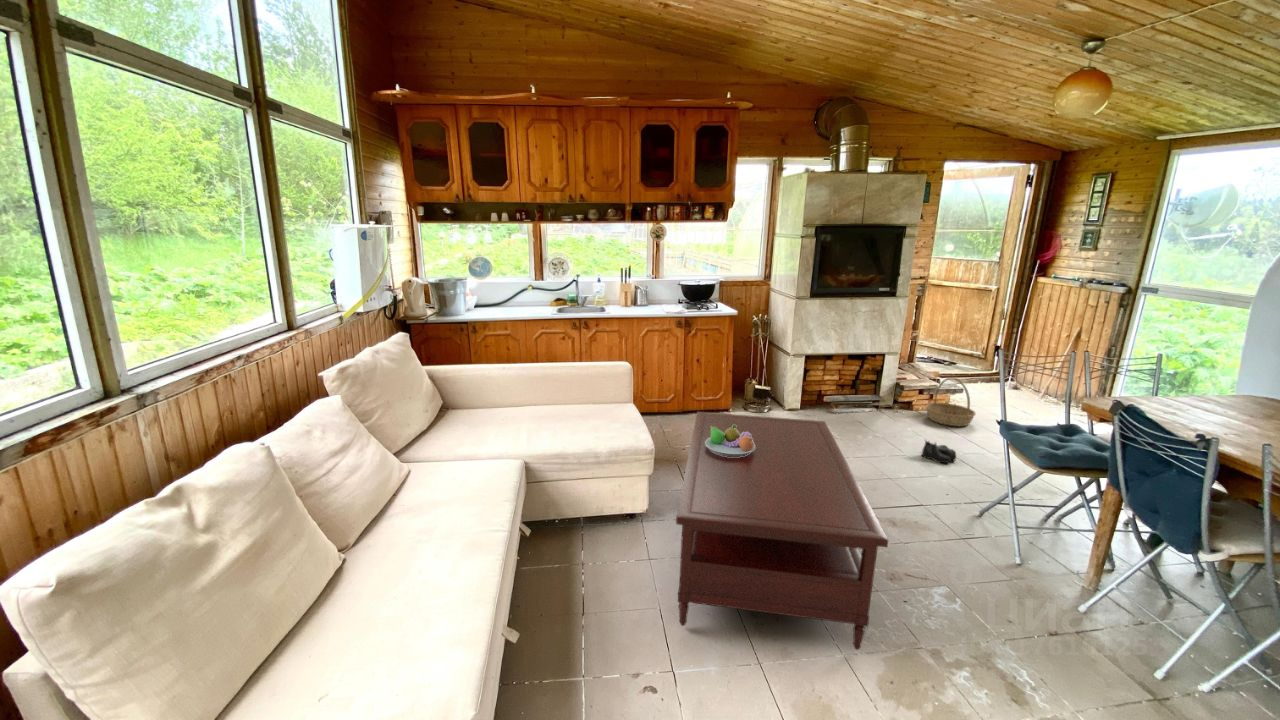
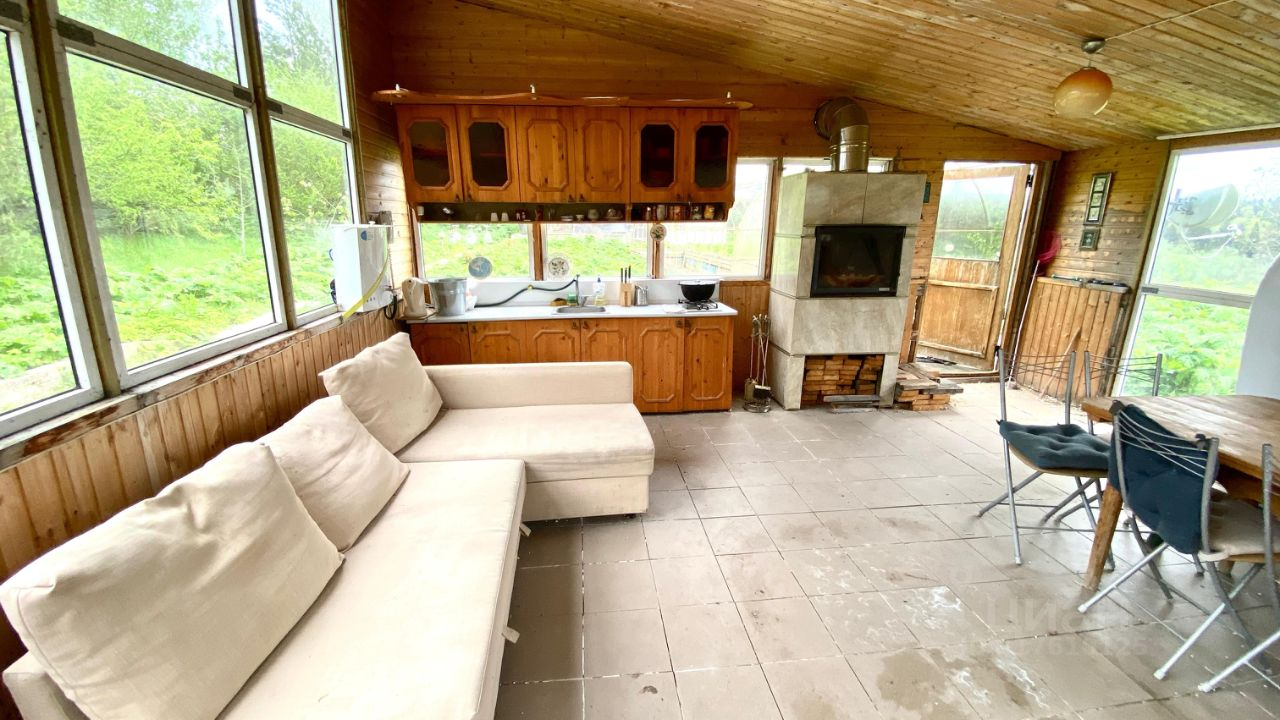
- basket (951, 404)
- boots (940, 448)
- coffee table (763, 506)
- fruit bowl (729, 438)
